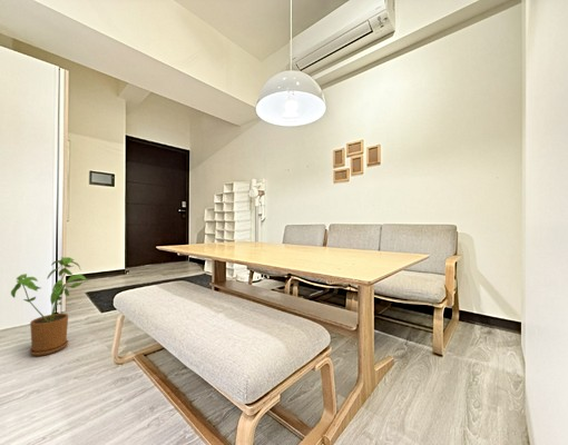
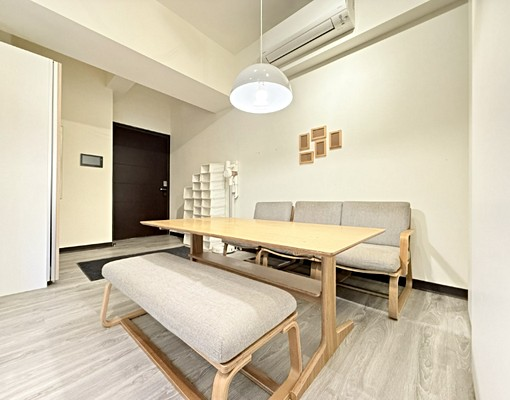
- house plant (55, 303)
